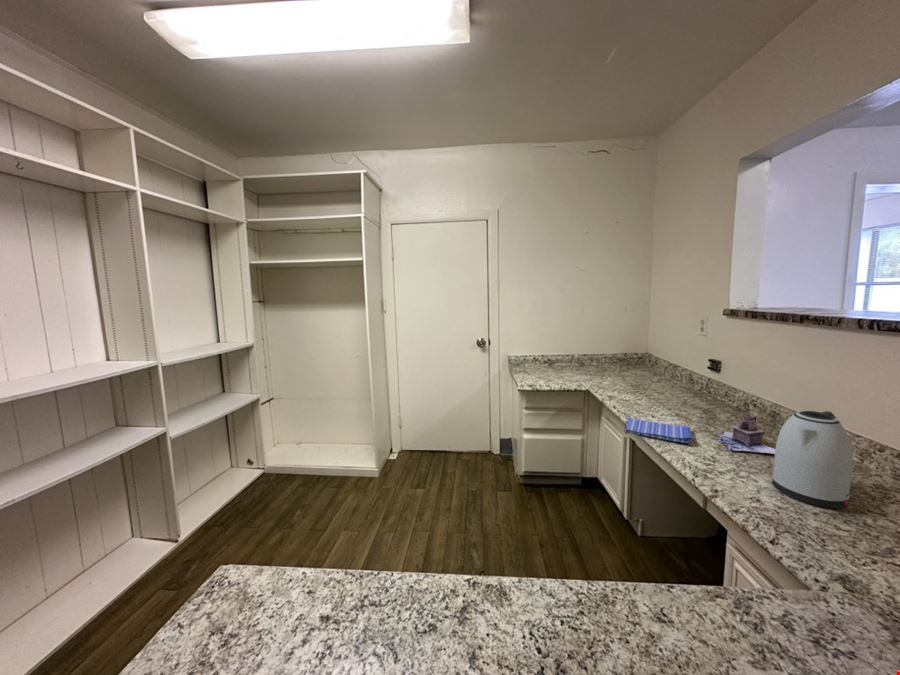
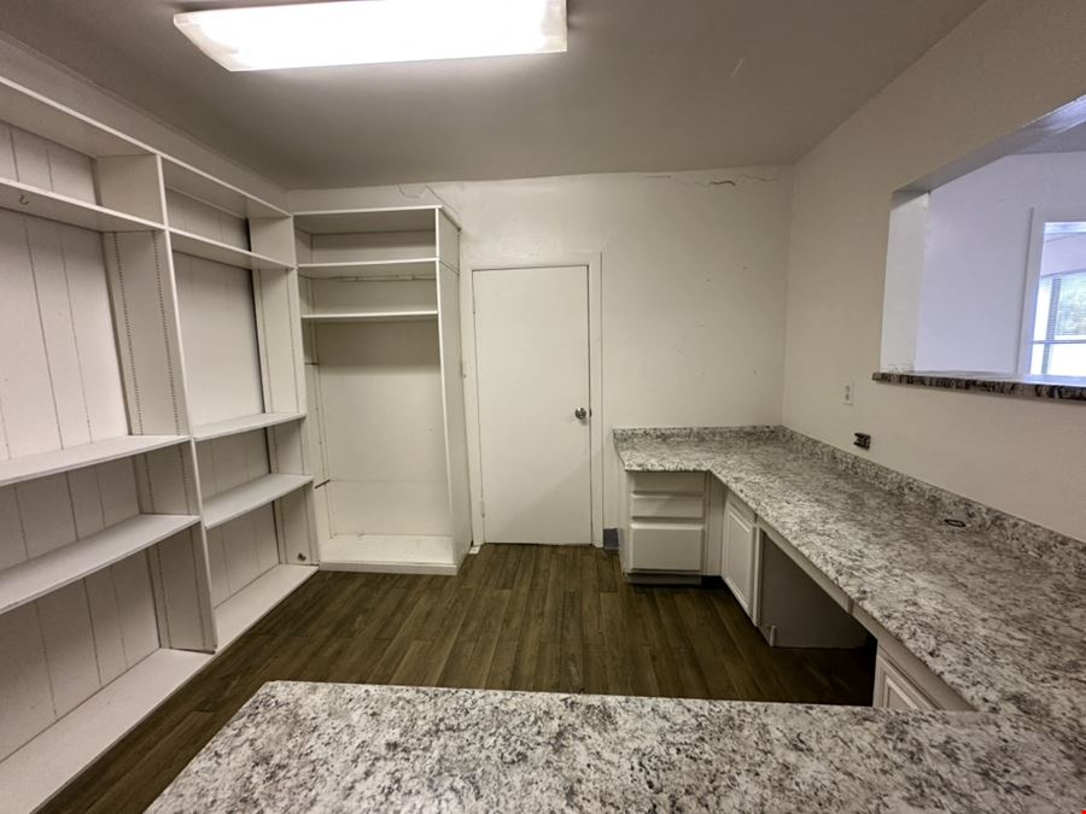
- dish towel (657, 428)
- teapot (745, 429)
- kettle (816, 450)
